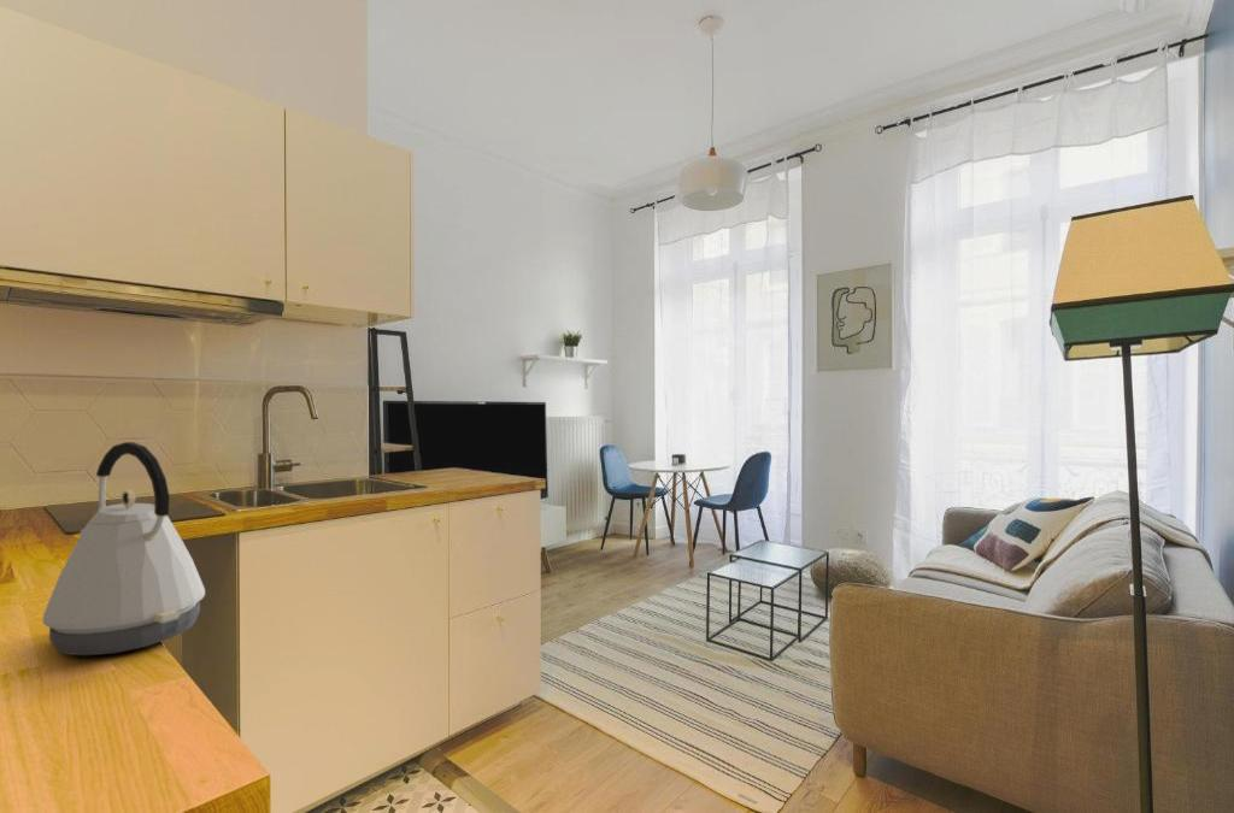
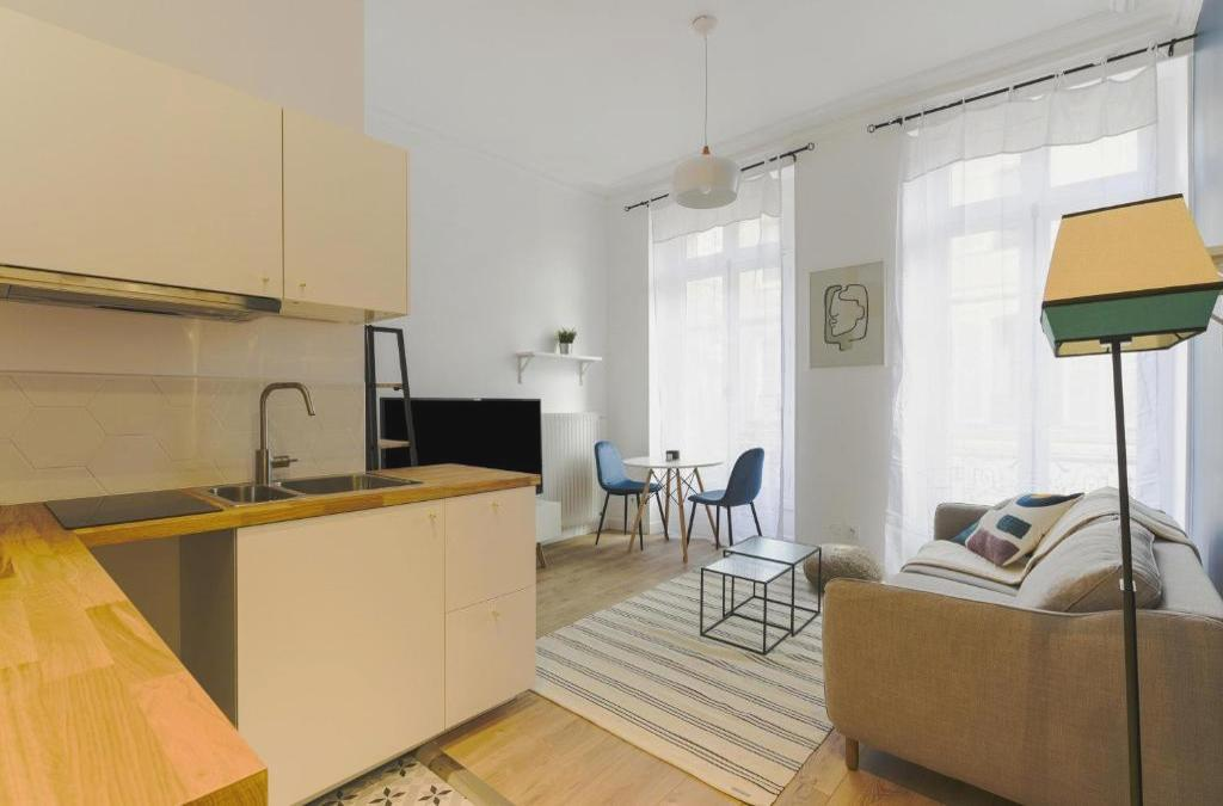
- kettle (127, 538)
